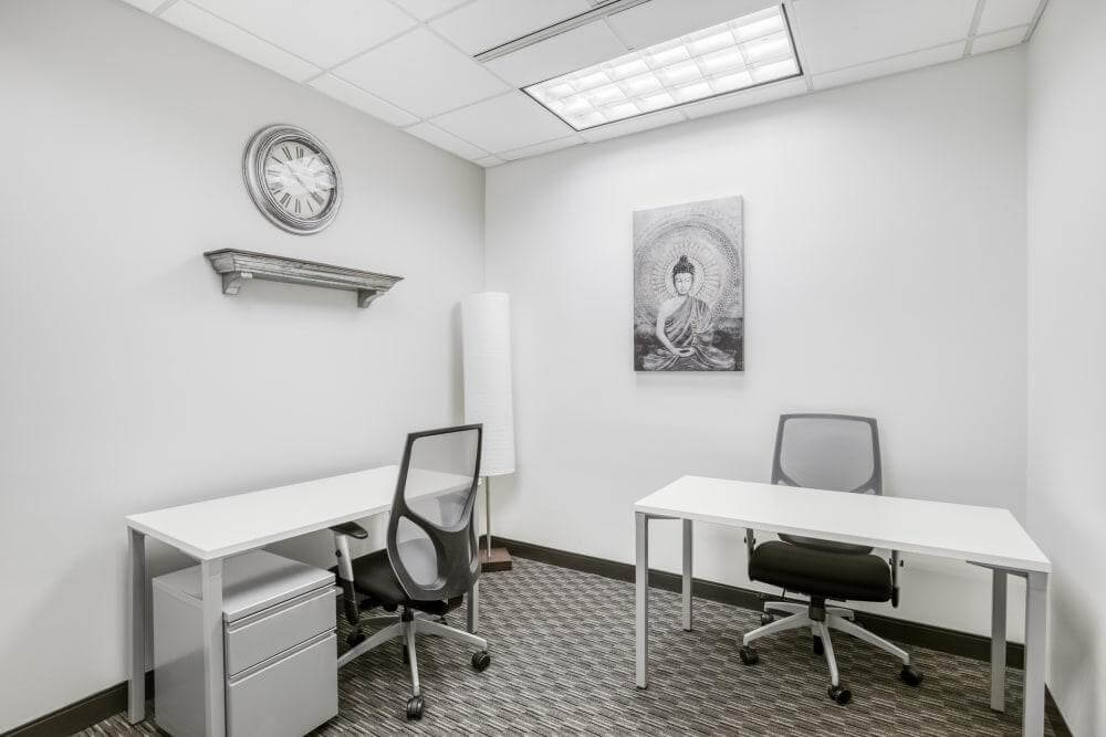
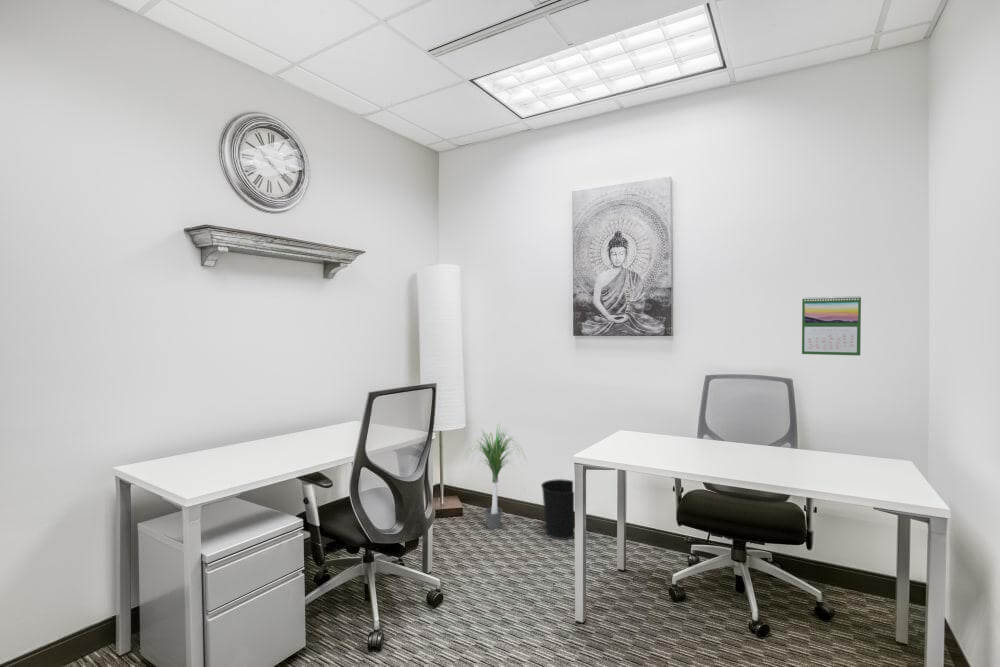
+ potted plant (494, 472)
+ wastebasket (561, 509)
+ calendar (830, 325)
